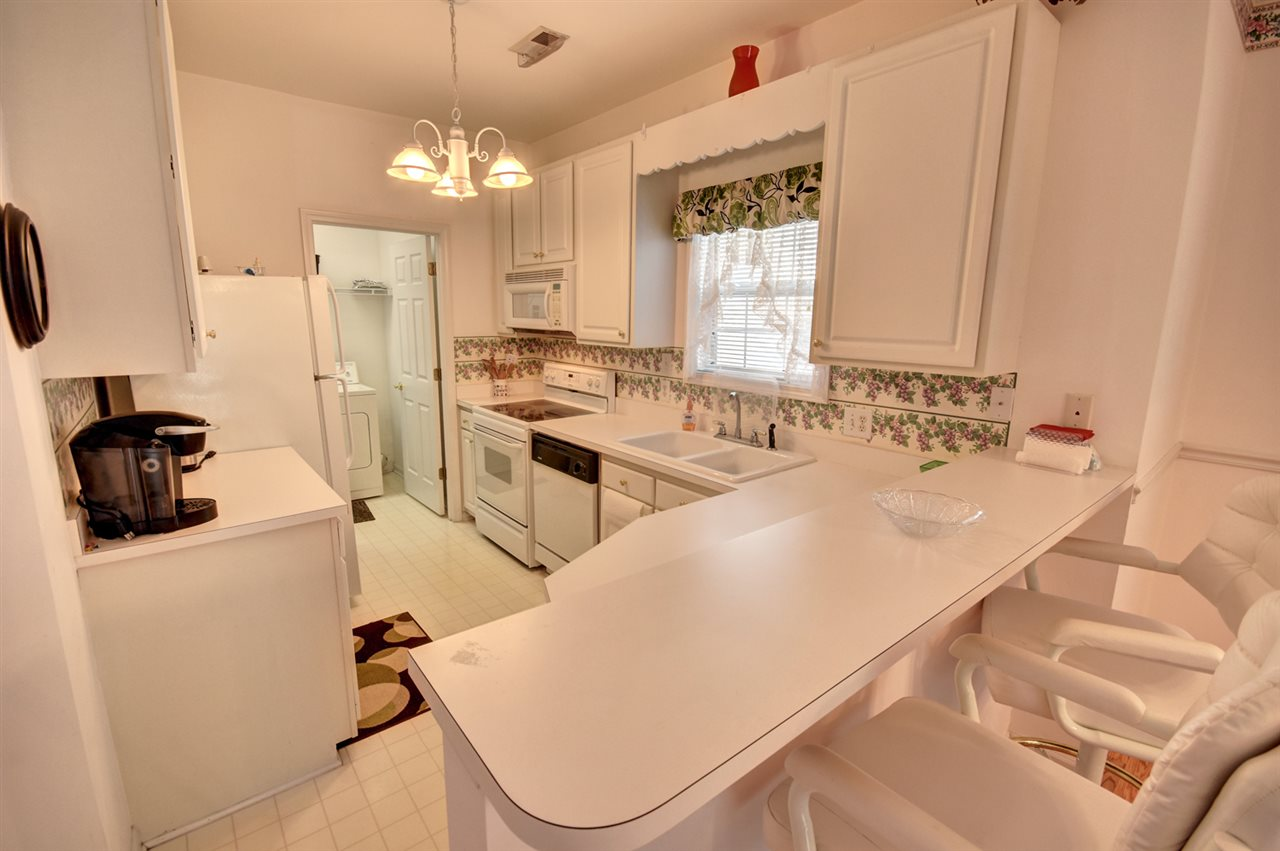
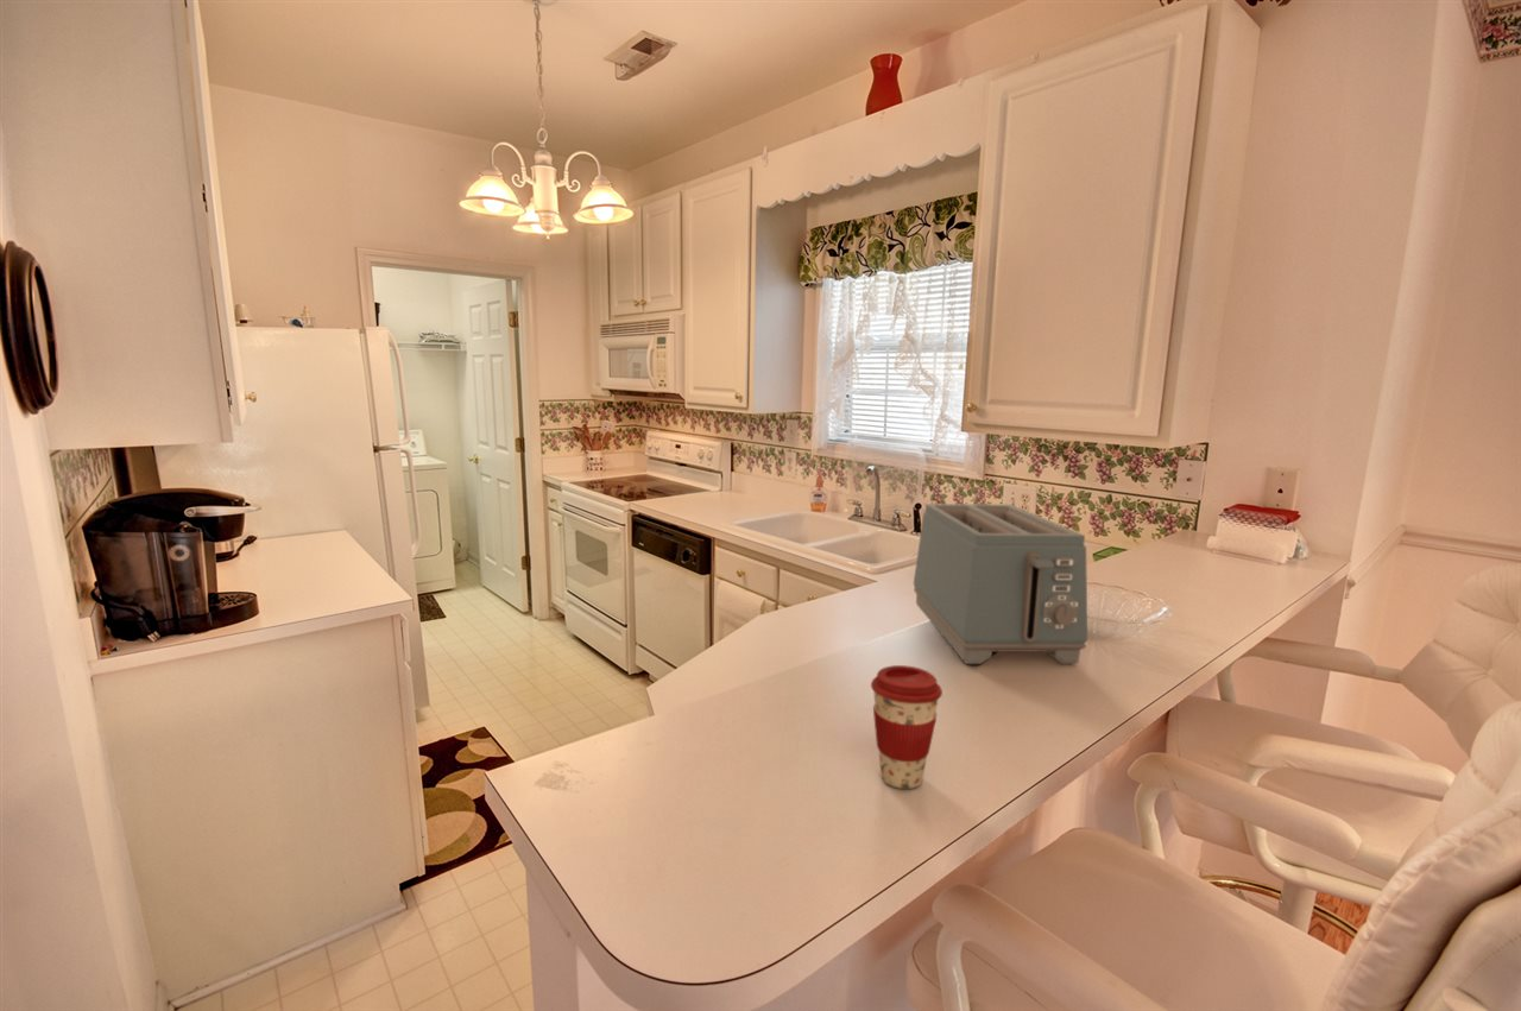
+ coffee cup (903, 727)
+ toaster (996, 579)
